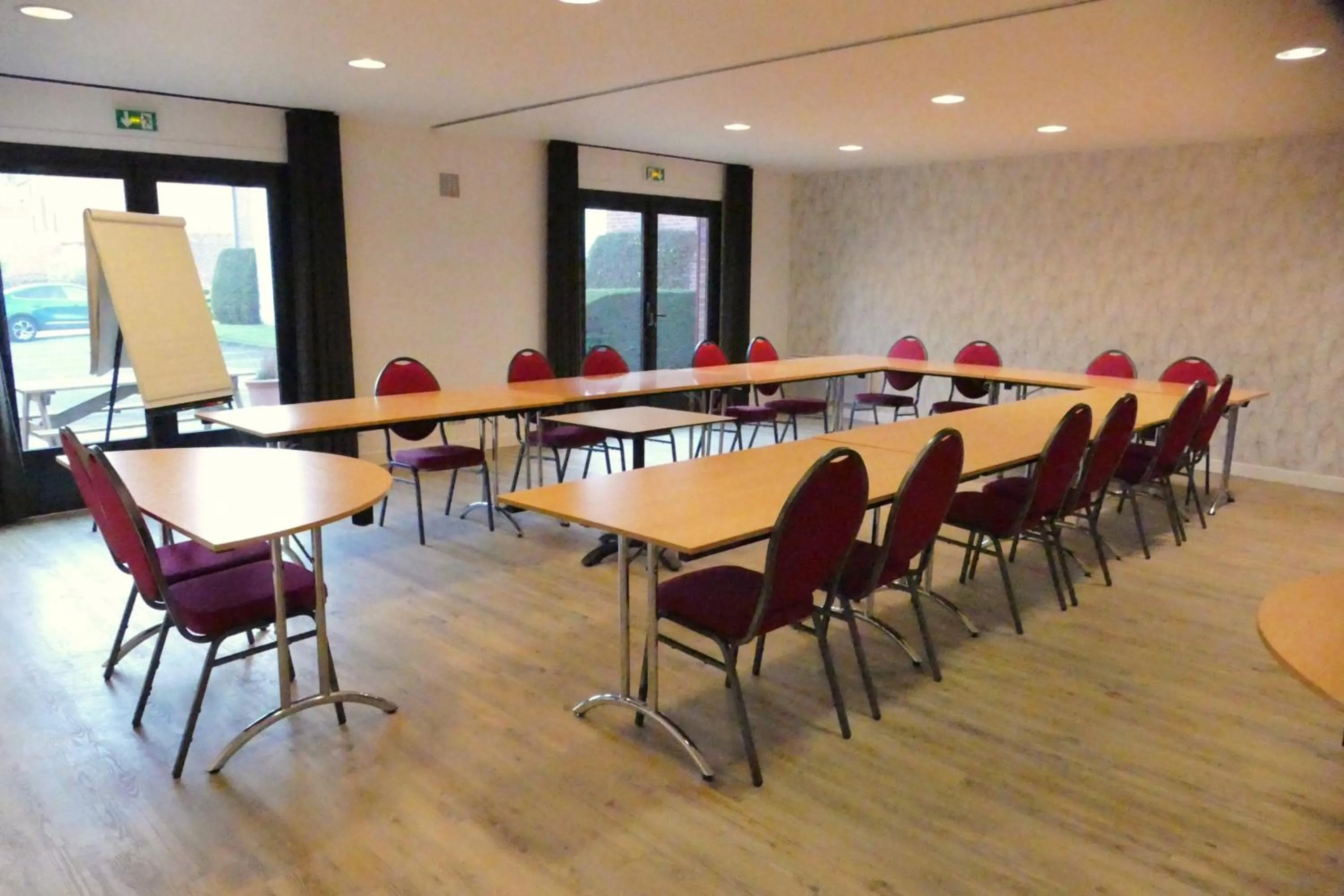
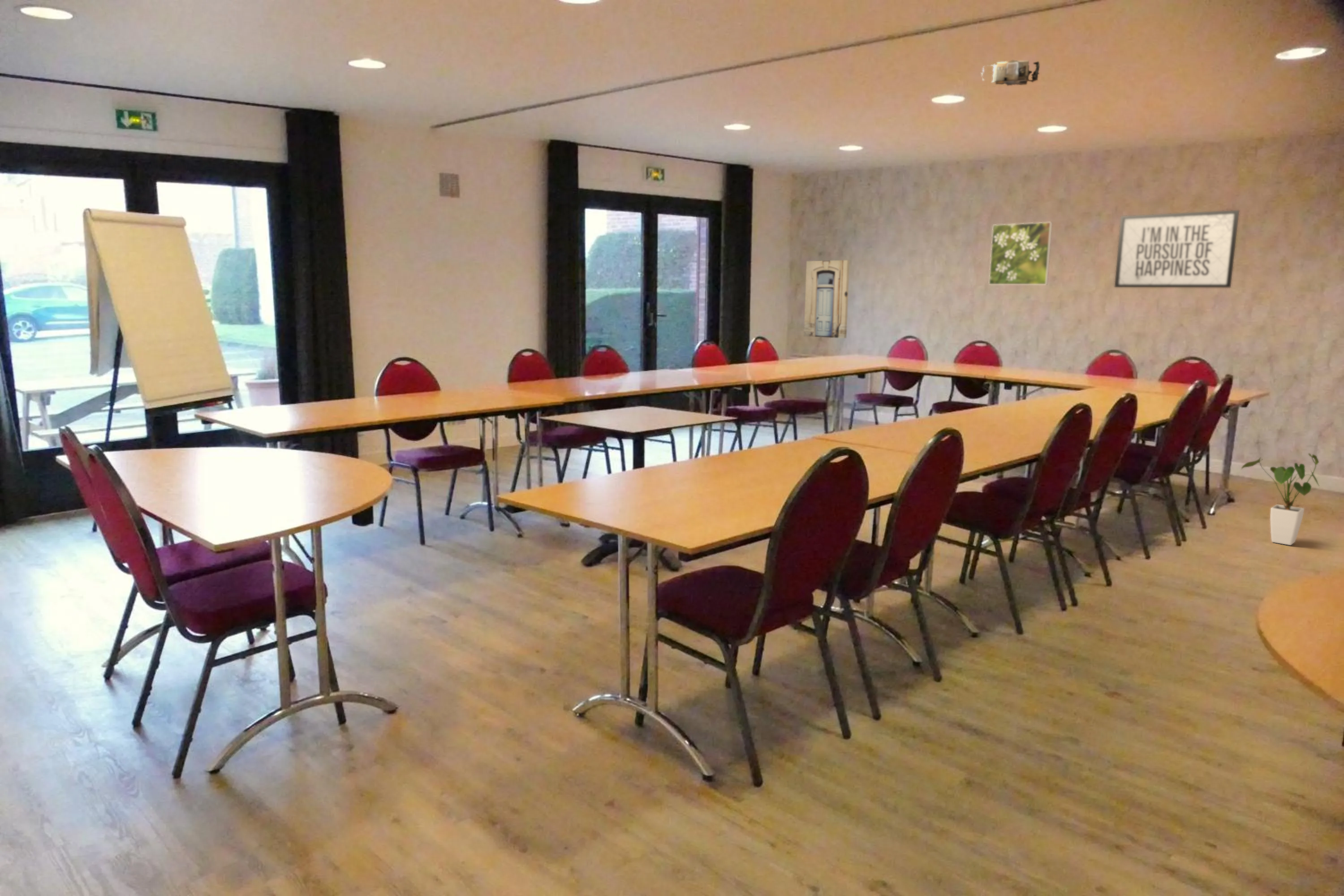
+ projector (1010, 72)
+ mirror (1174, 250)
+ wall art (826, 299)
+ house plant (1282, 497)
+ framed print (1020, 254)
